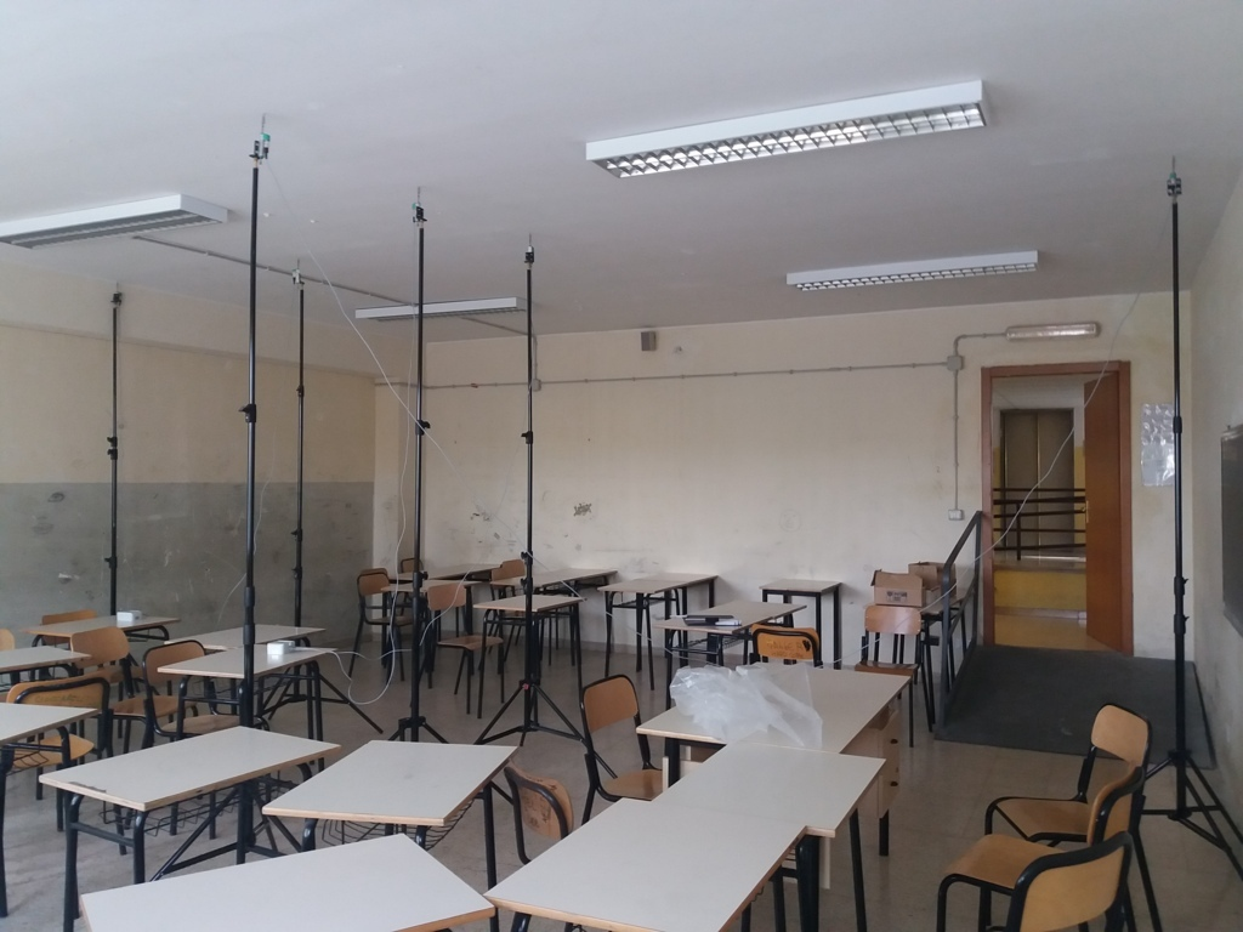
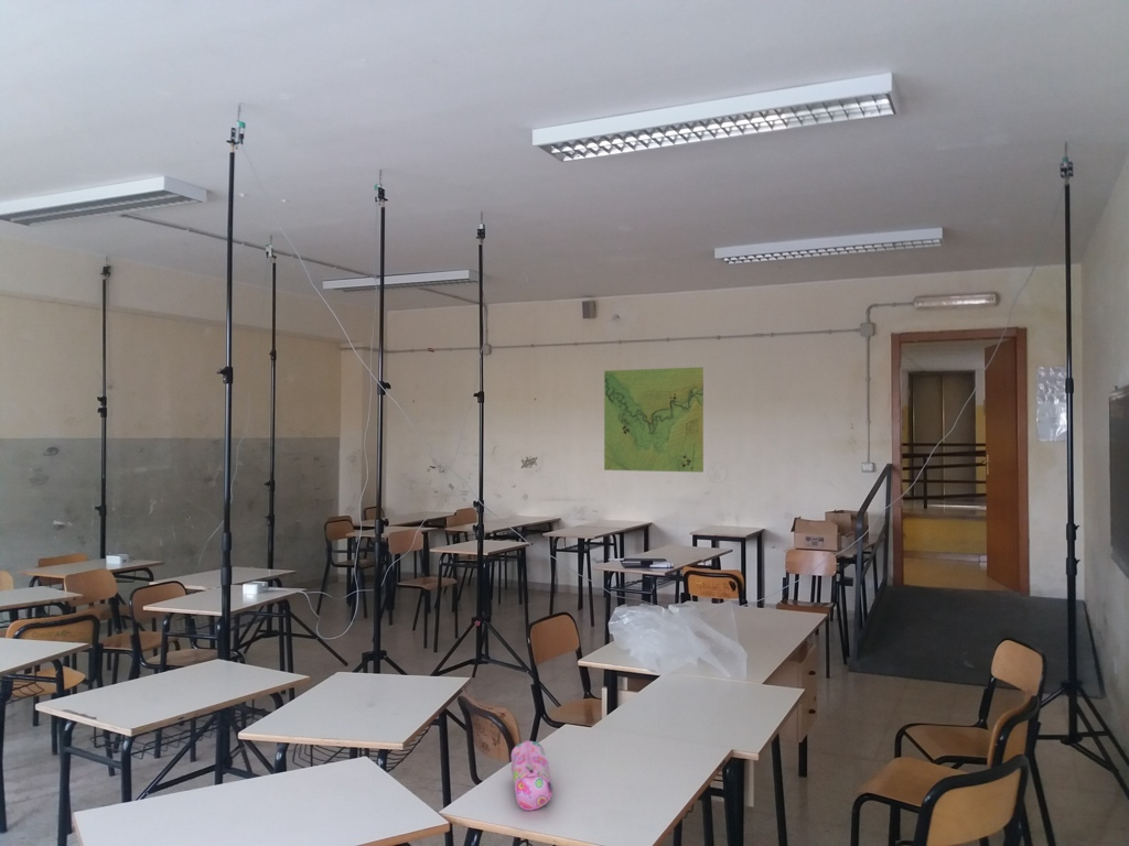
+ pencil case (530, 772)
+ map (652, 420)
